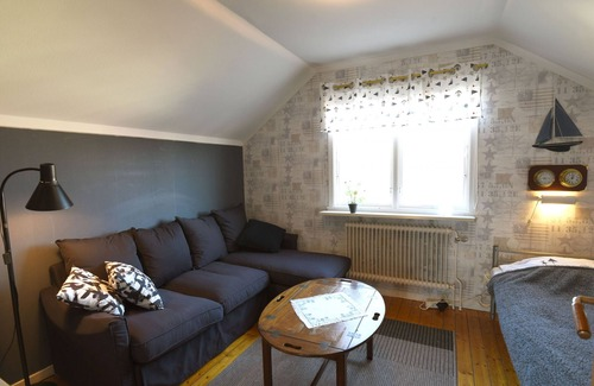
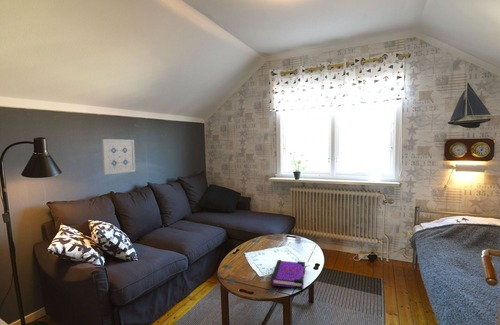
+ board game (289, 272)
+ wall art (119, 156)
